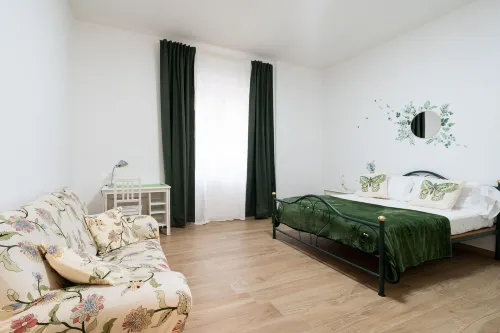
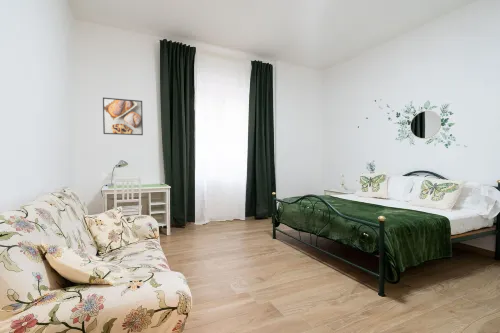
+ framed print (123, 116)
